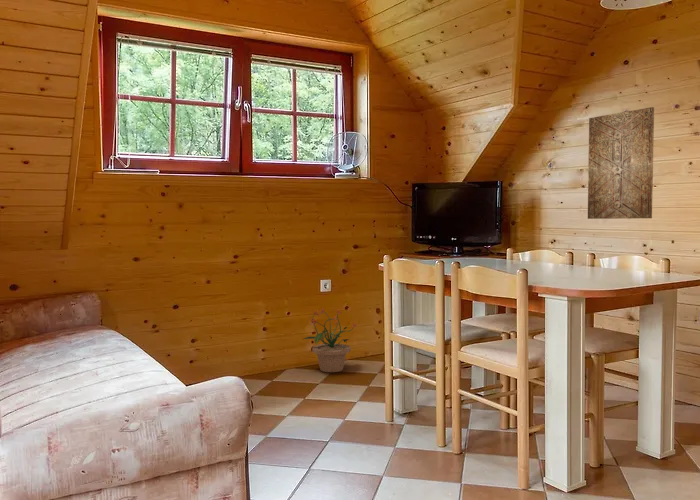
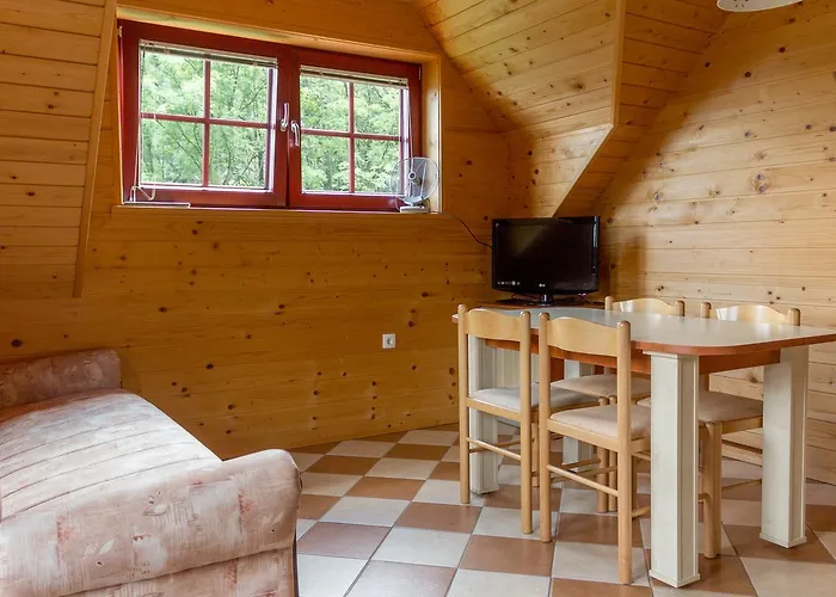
- potted plant (328, 338)
- wall art (619, 166)
